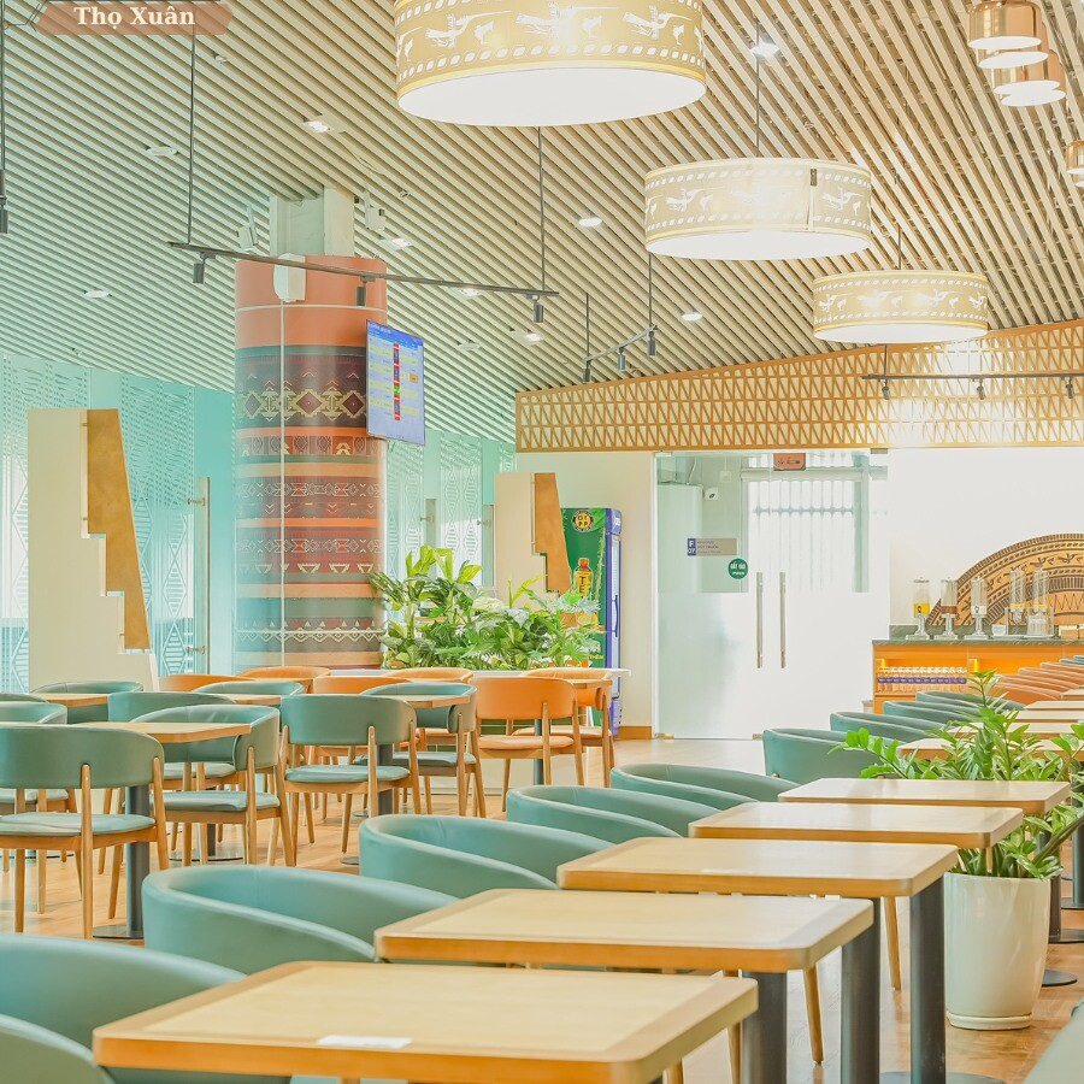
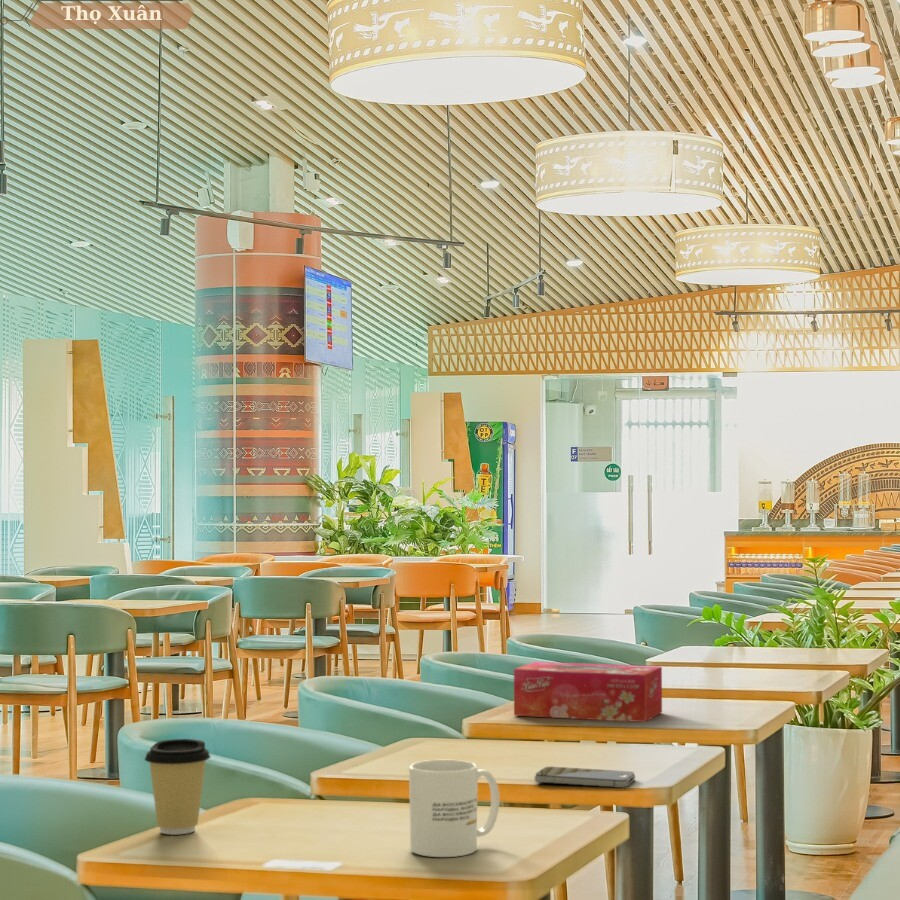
+ tissue box (588, 690)
+ smartphone (584, 776)
+ mug (450, 805)
+ coffee cup (177, 786)
